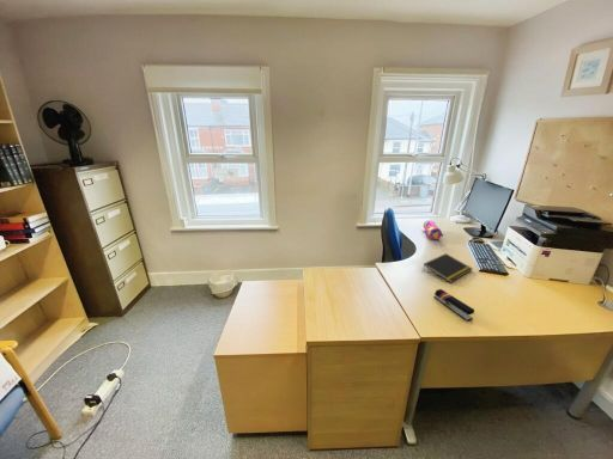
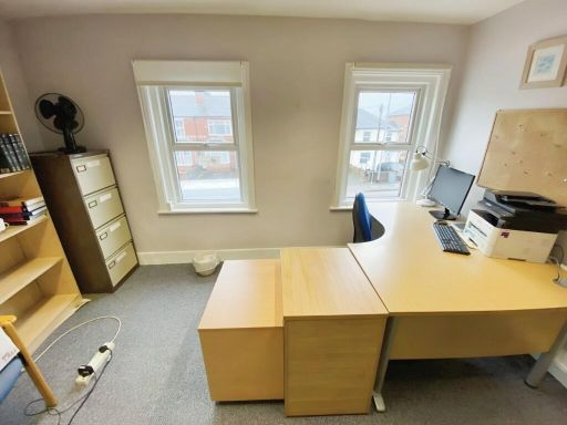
- stapler (453, 302)
- notepad (448, 267)
- pencil case (432, 228)
